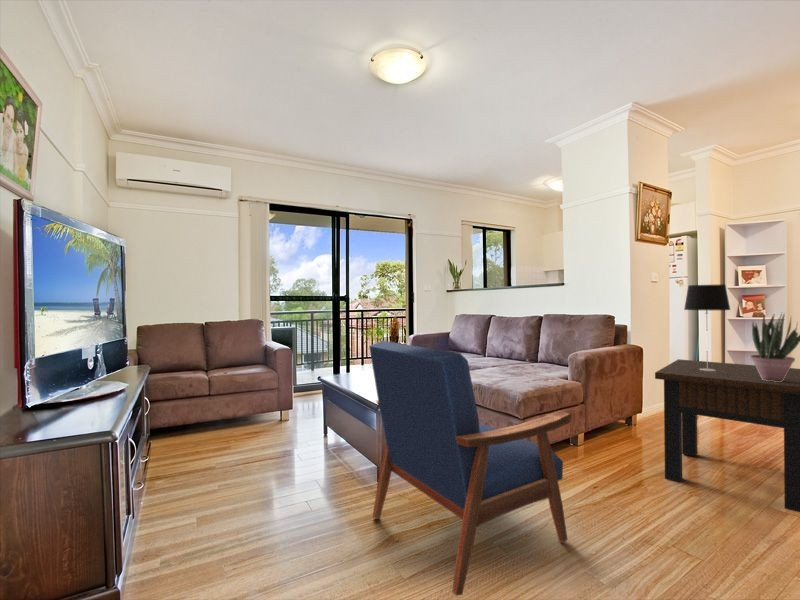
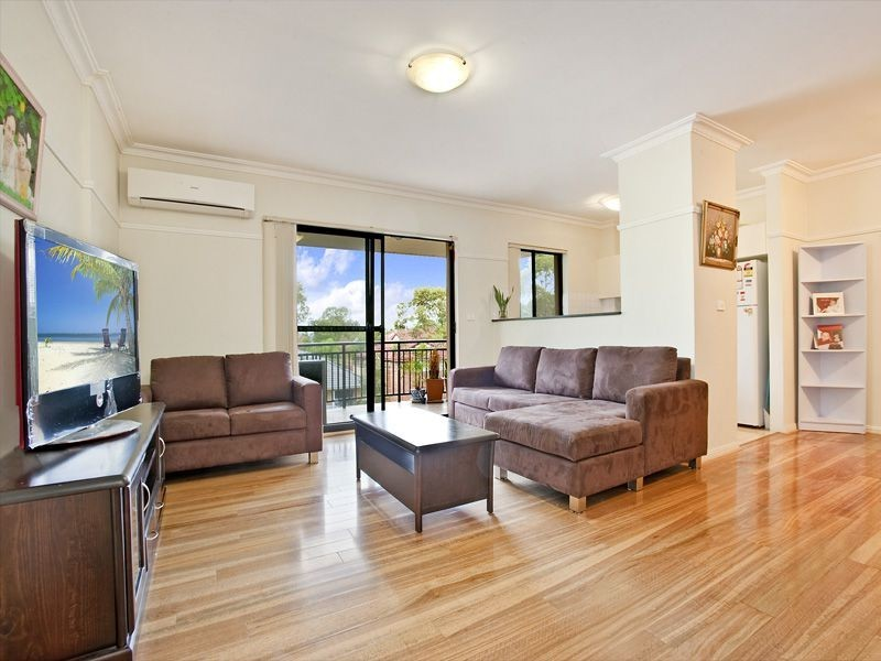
- table lamp (706, 327)
- side table (733, 420)
- potted plant (776, 346)
- armchair (462, 436)
